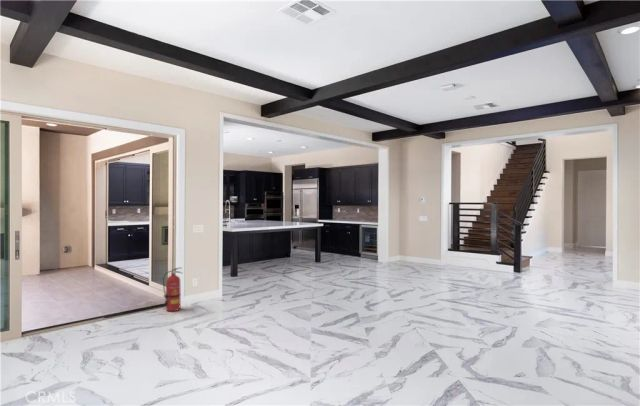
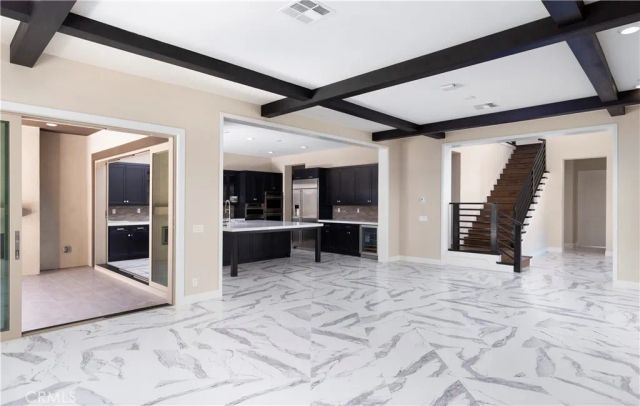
- fire extinguisher (172, 289)
